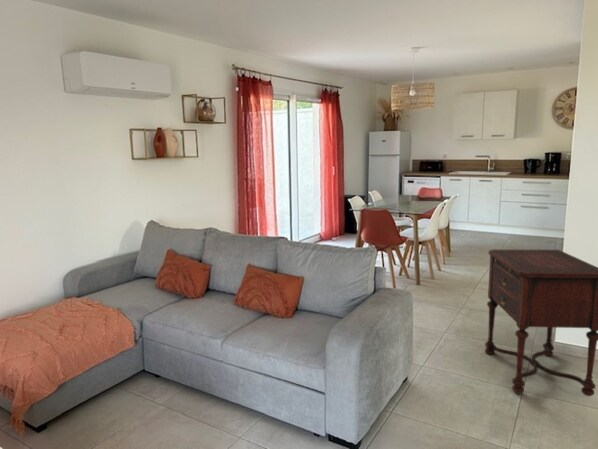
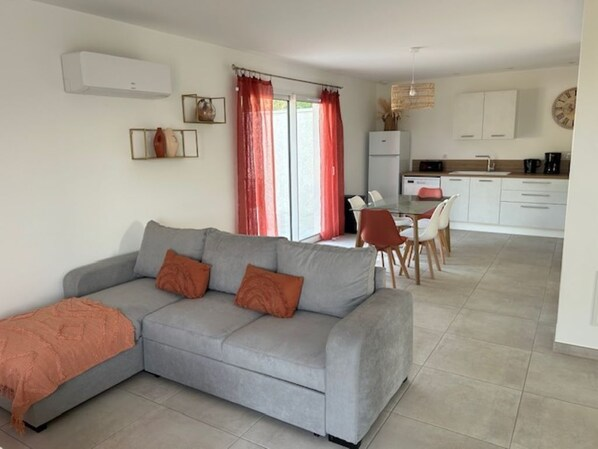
- side table (537, 317)
